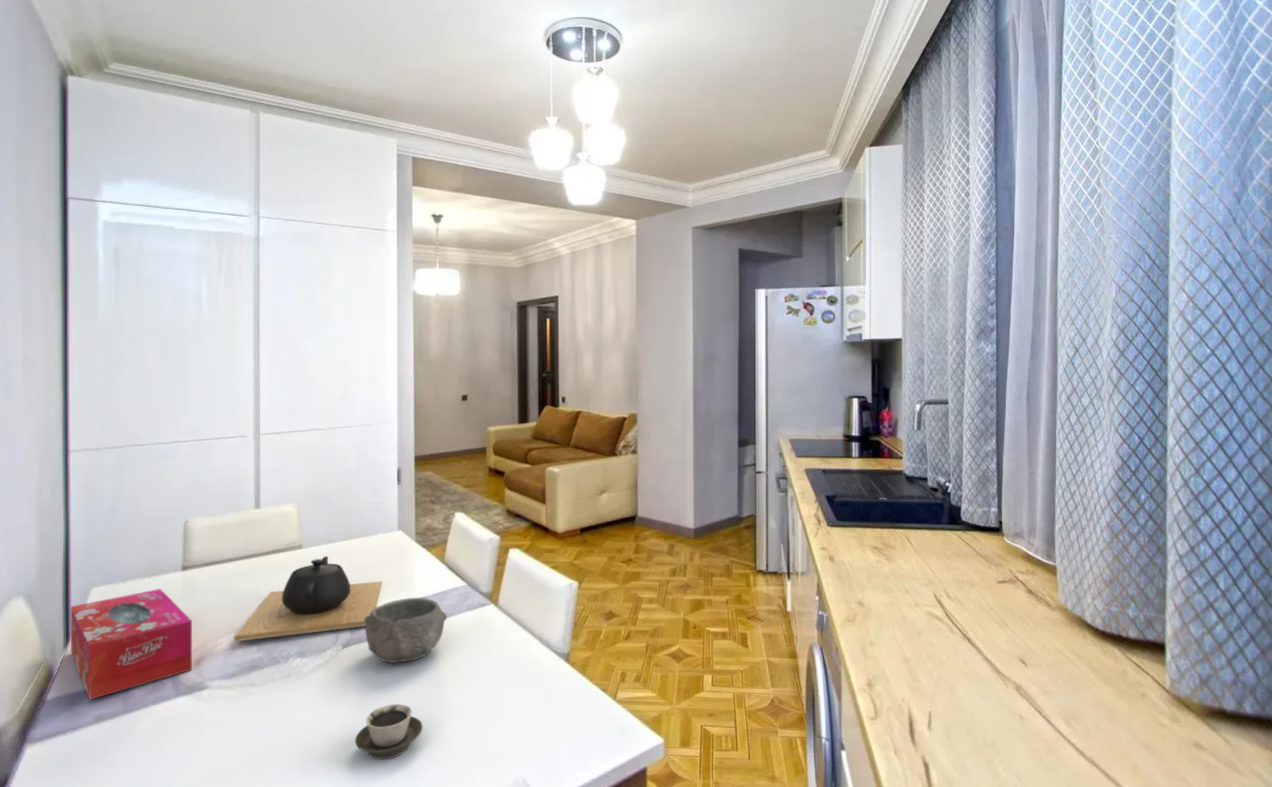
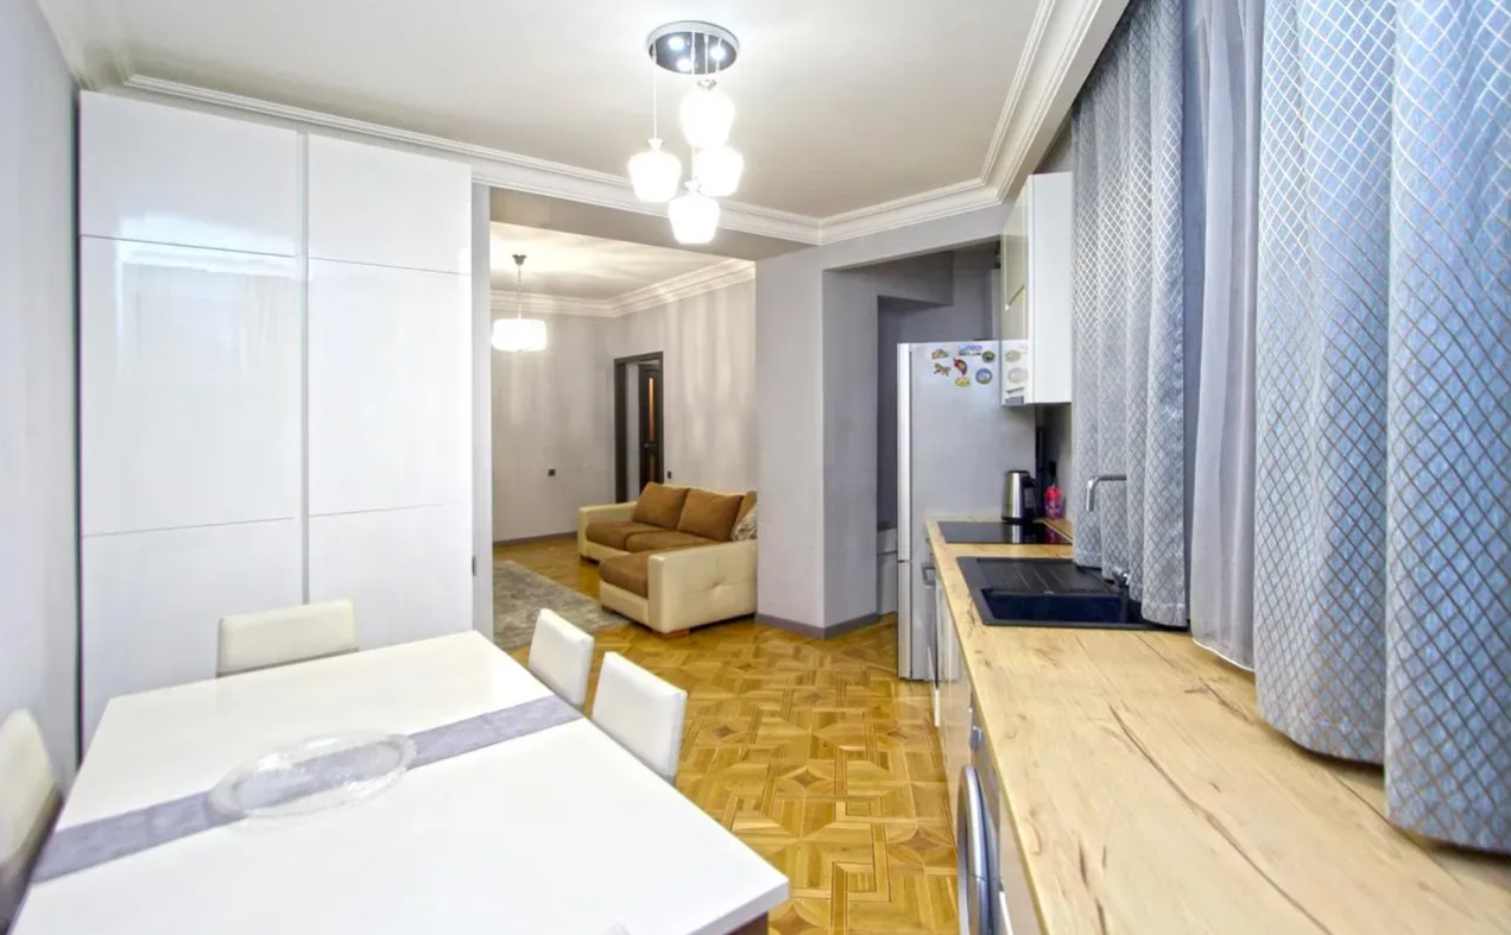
- tissue box (129, 637)
- bowl (405, 631)
- teapot (317, 584)
- cup (389, 731)
